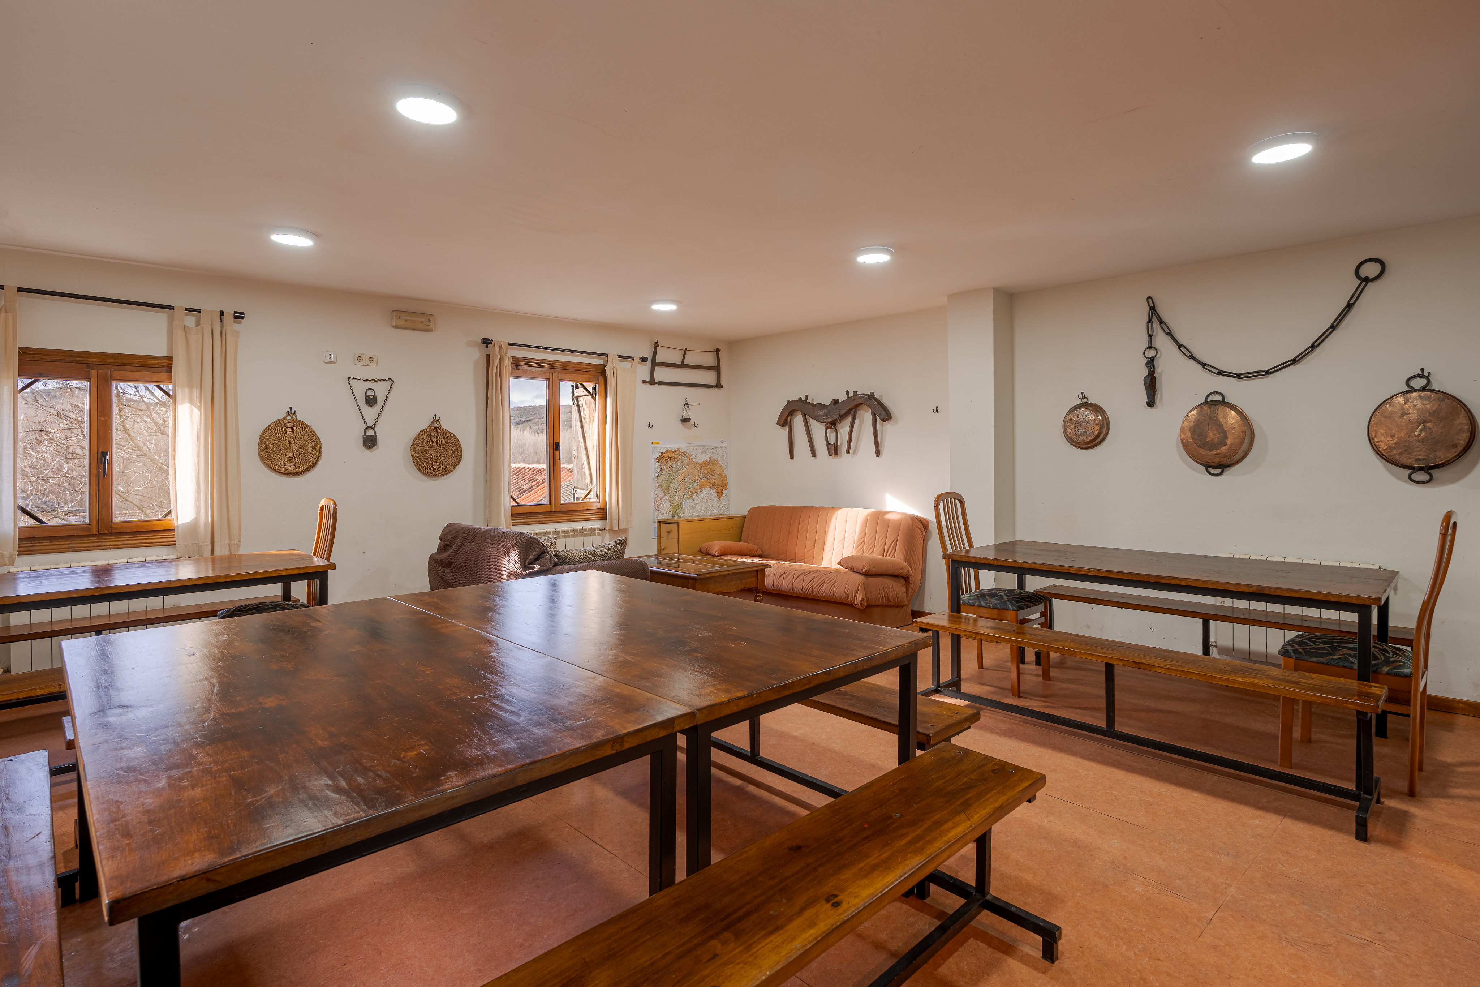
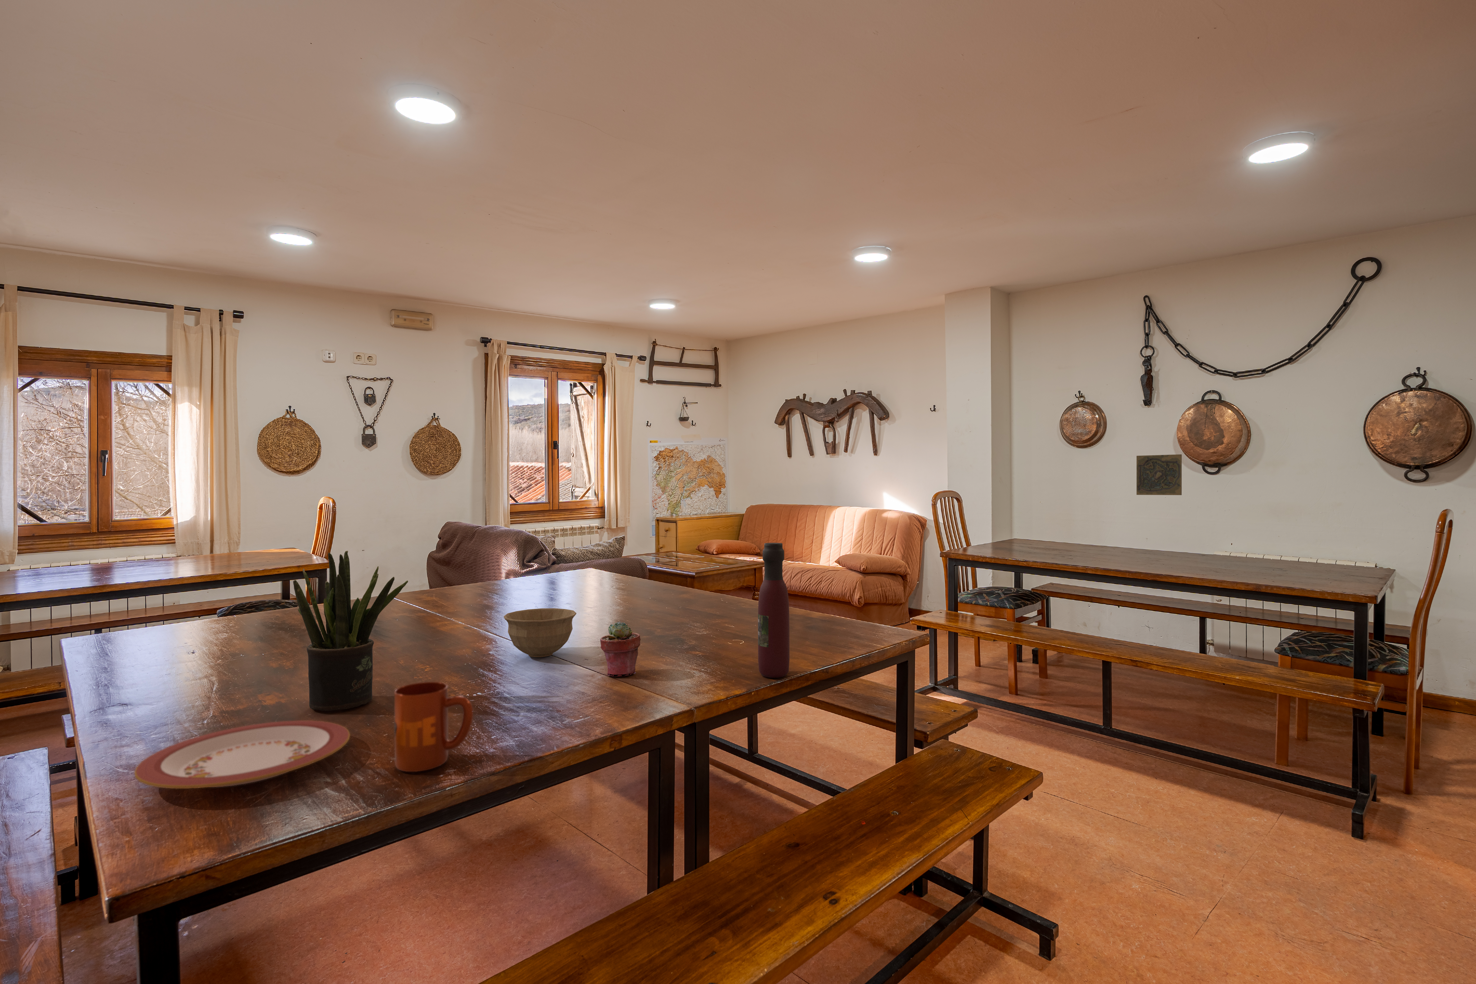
+ mug (435, 725)
+ plate (249, 757)
+ decorative tile (1159, 474)
+ potted plant (349, 627)
+ potted succulent (620, 647)
+ bowl (540, 634)
+ wine bottle (773, 608)
